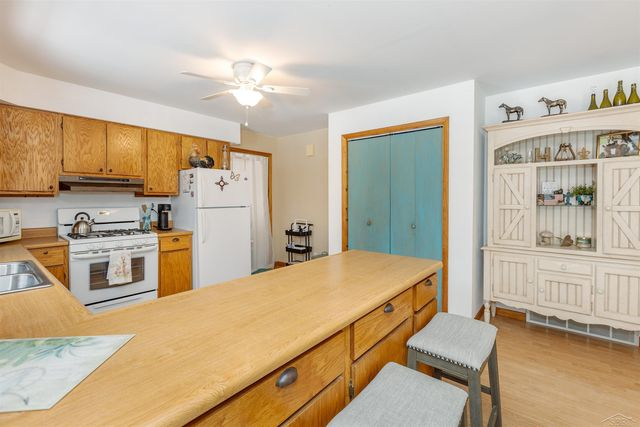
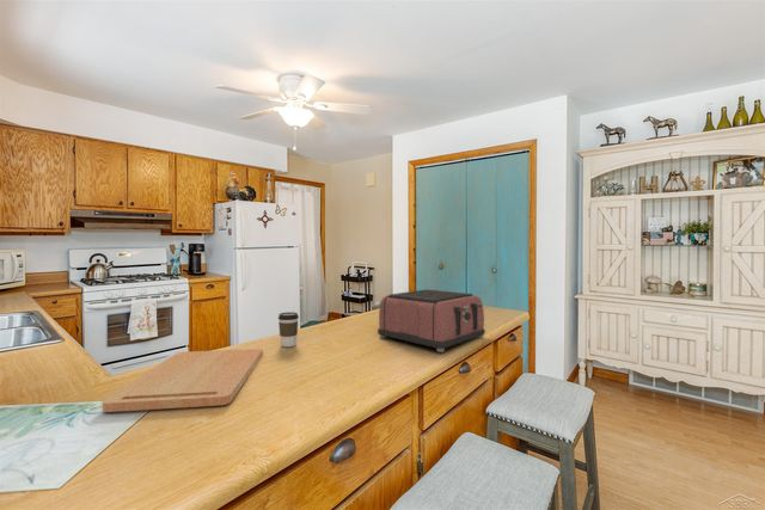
+ toaster (434, 315)
+ cutting board (198, 373)
+ coffee cup (288, 328)
